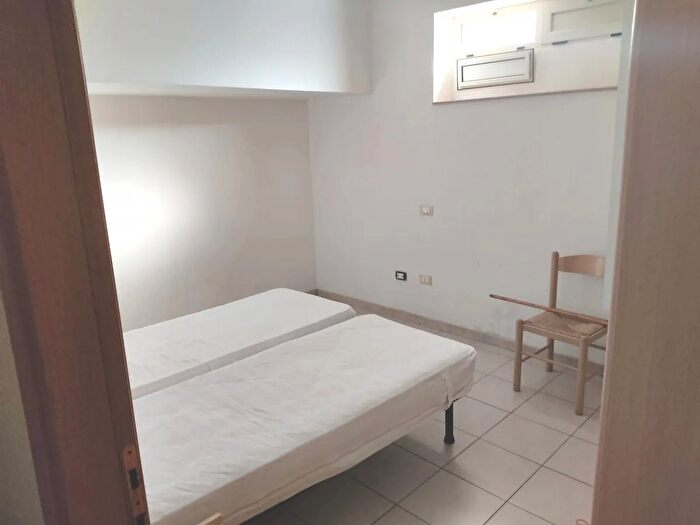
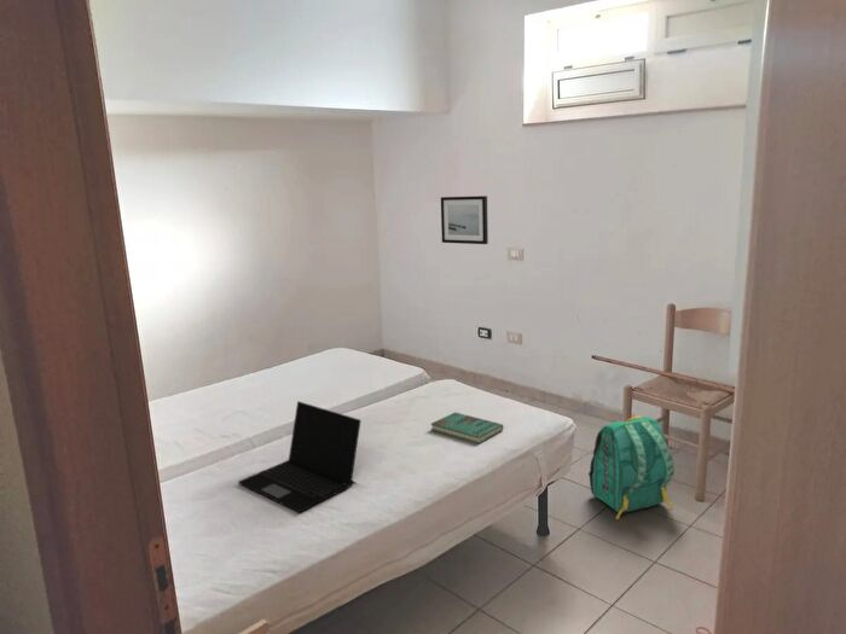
+ wall art (463, 220)
+ backpack (630, 459)
+ laptop (299, 452)
+ book (467, 426)
